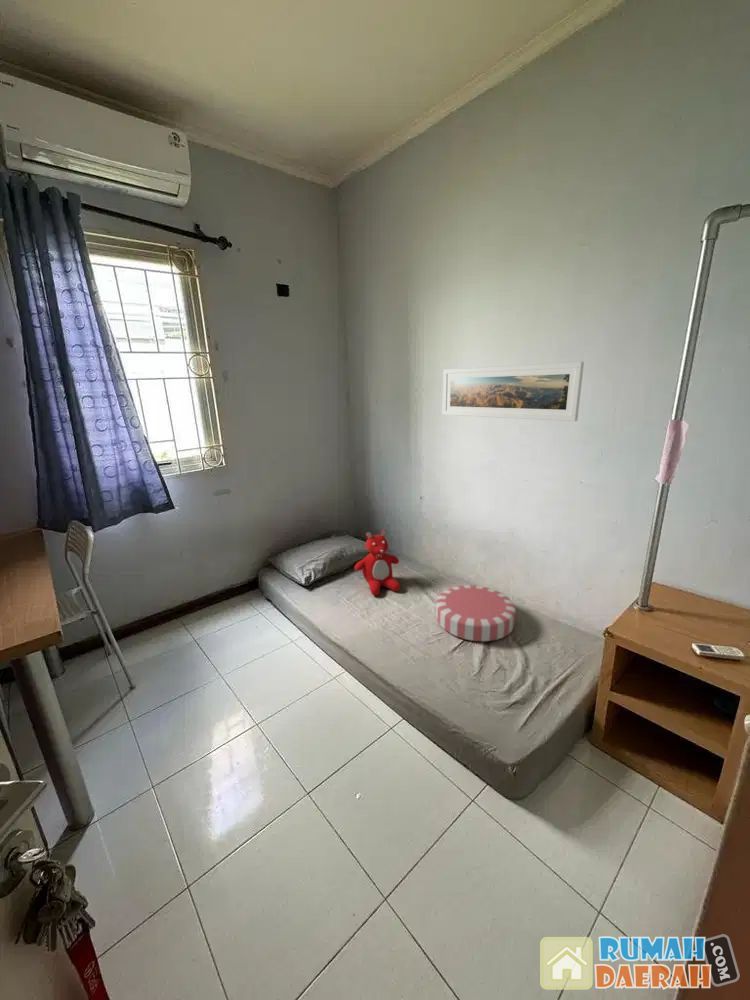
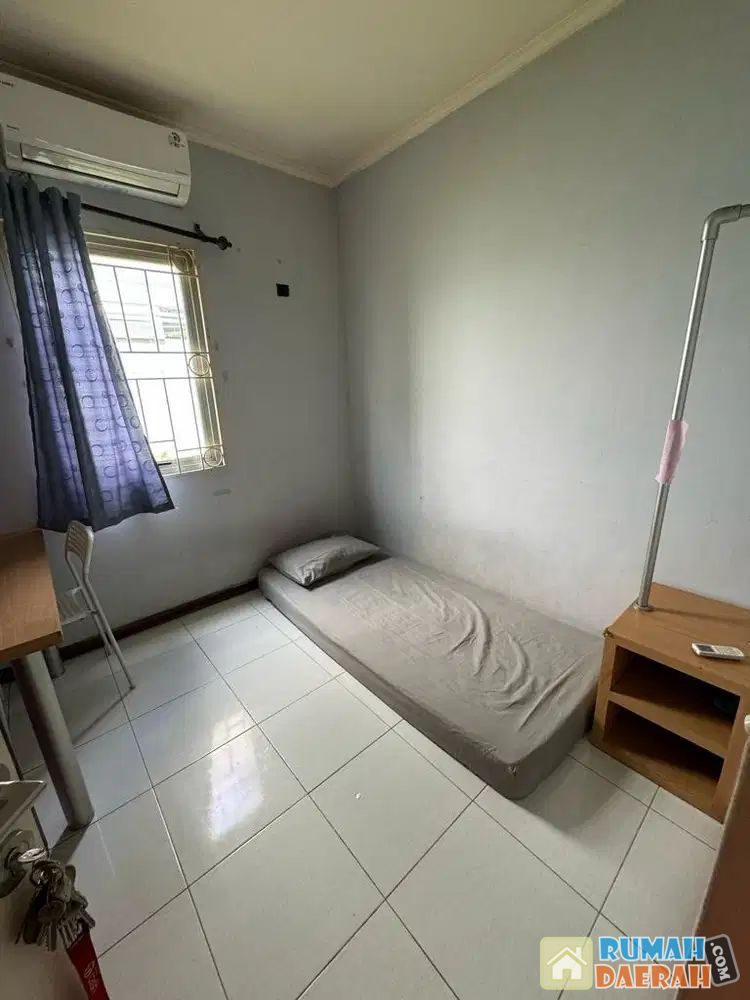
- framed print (502, 392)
- teddy bear (379, 560)
- cushion (474, 610)
